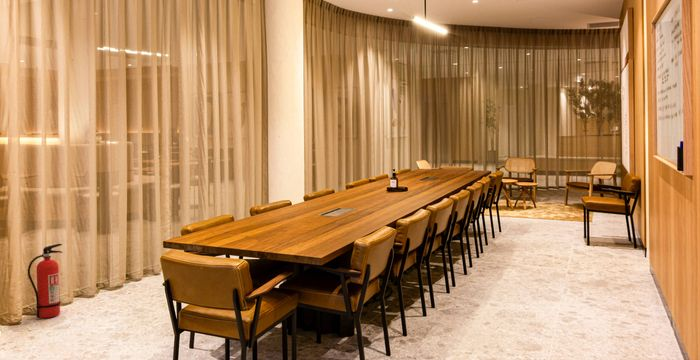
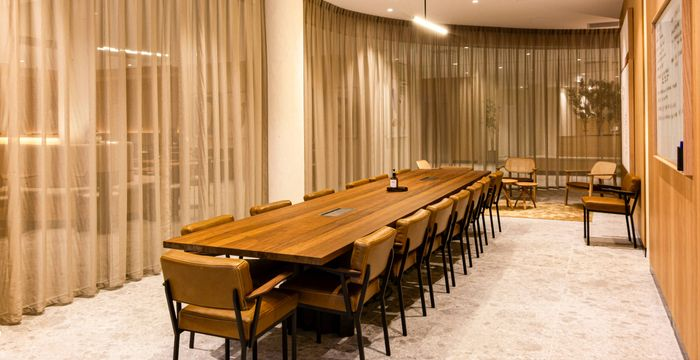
- fire extinguisher (45, 281)
